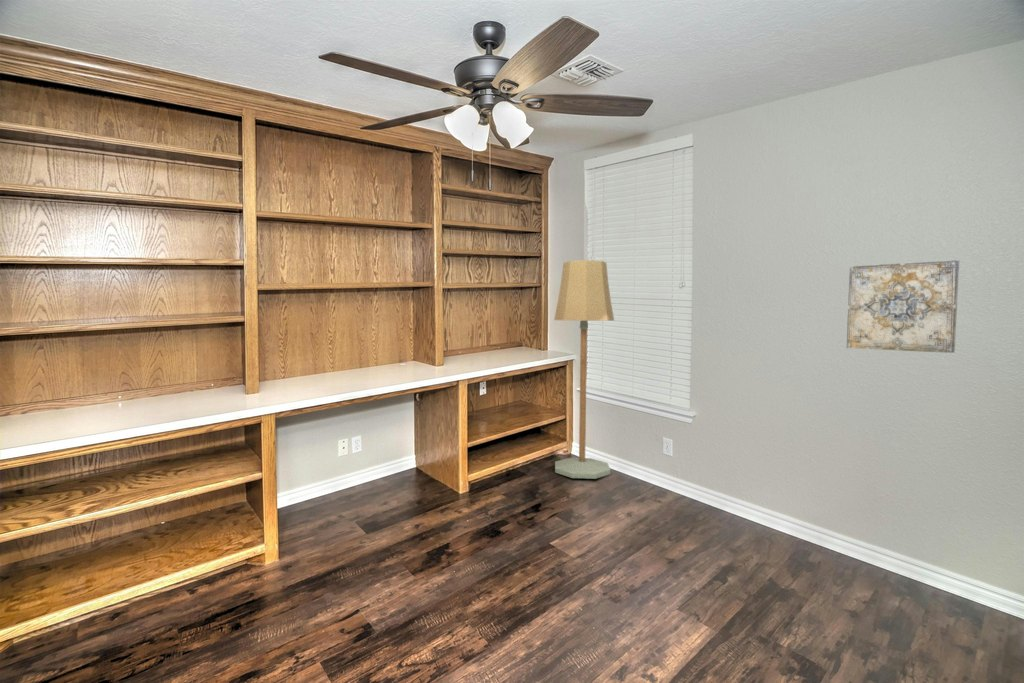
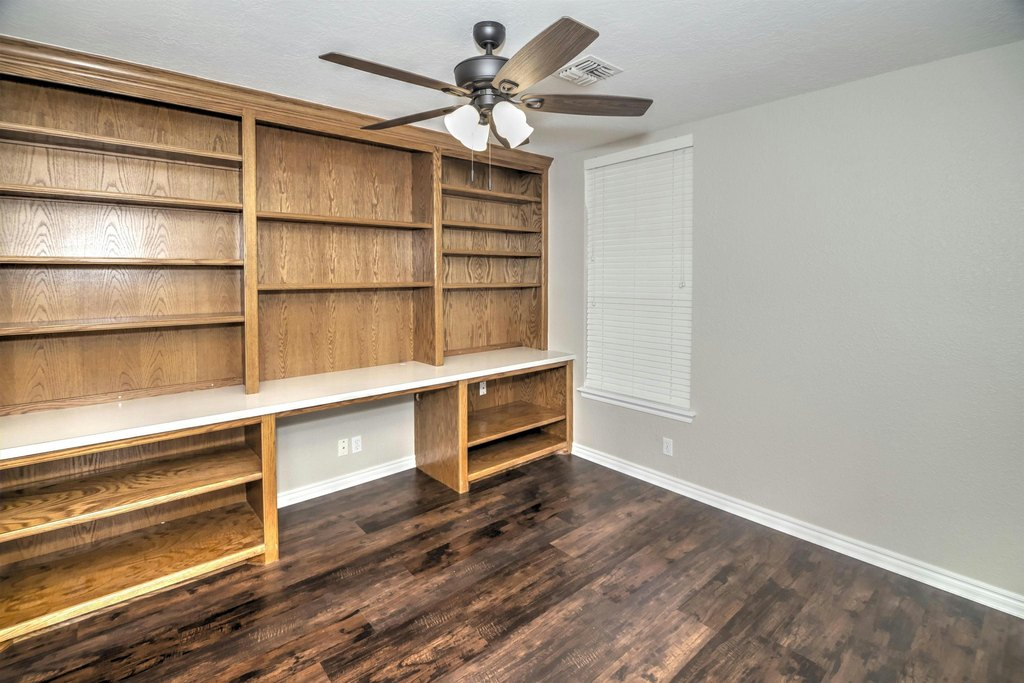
- floor lamp (583, 367)
- wall art (899, 306)
